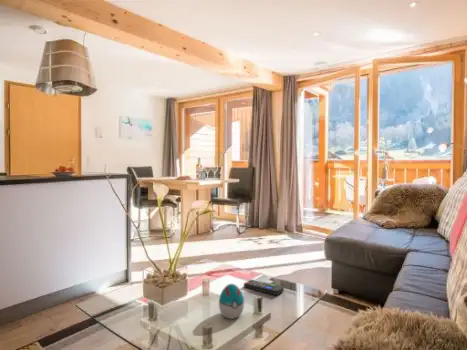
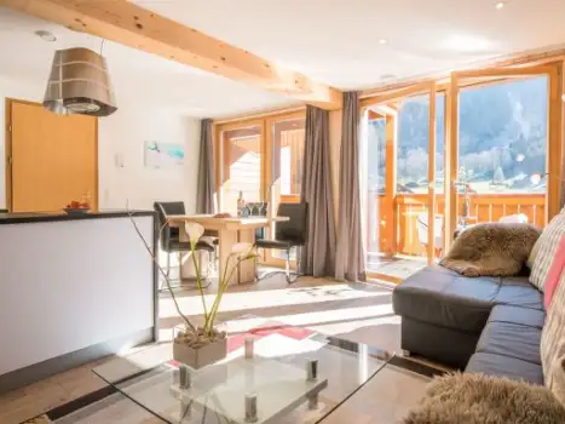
- remote control (263, 286)
- decorative egg (231, 299)
